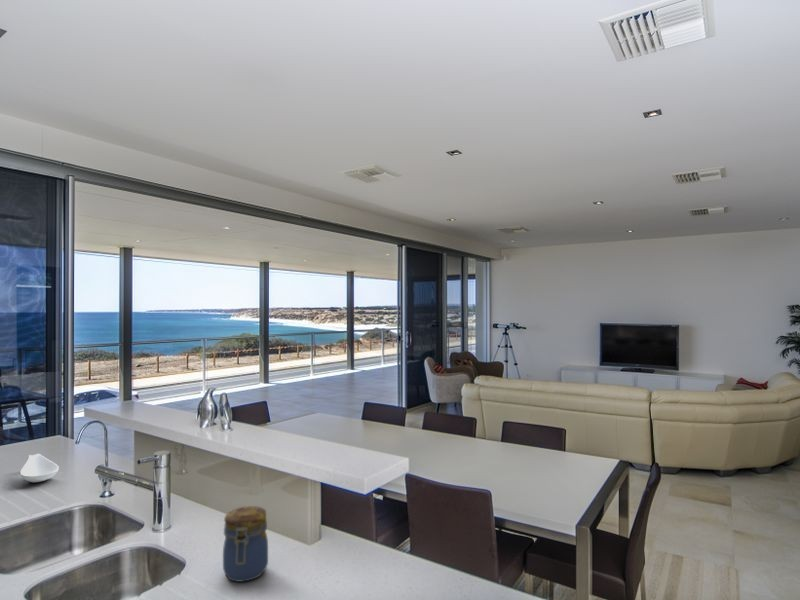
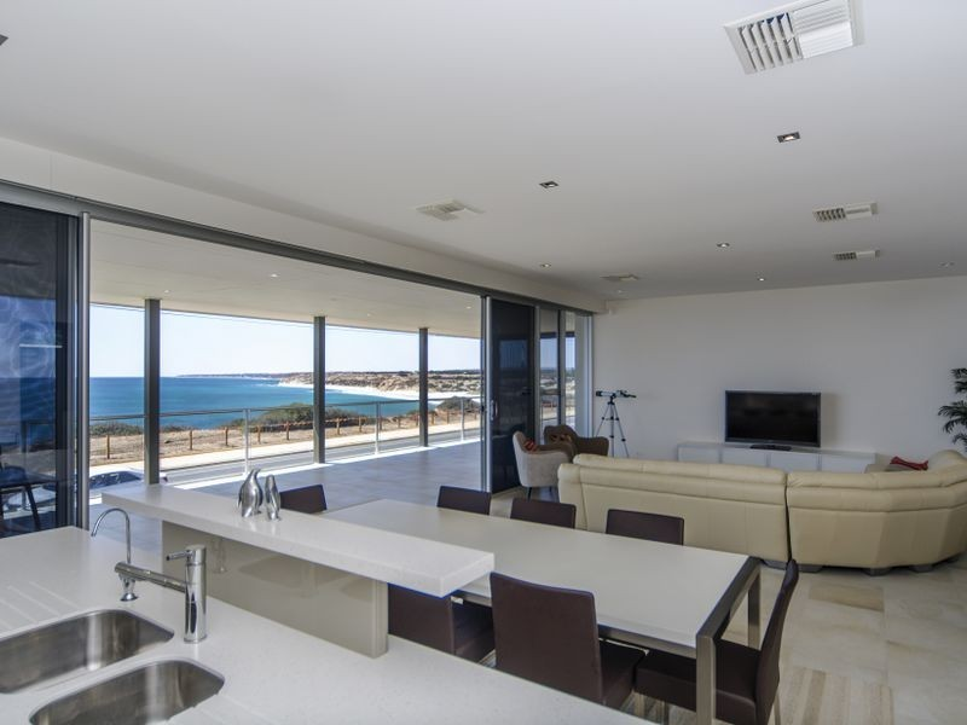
- jar (245, 542)
- spoon rest (36, 466)
